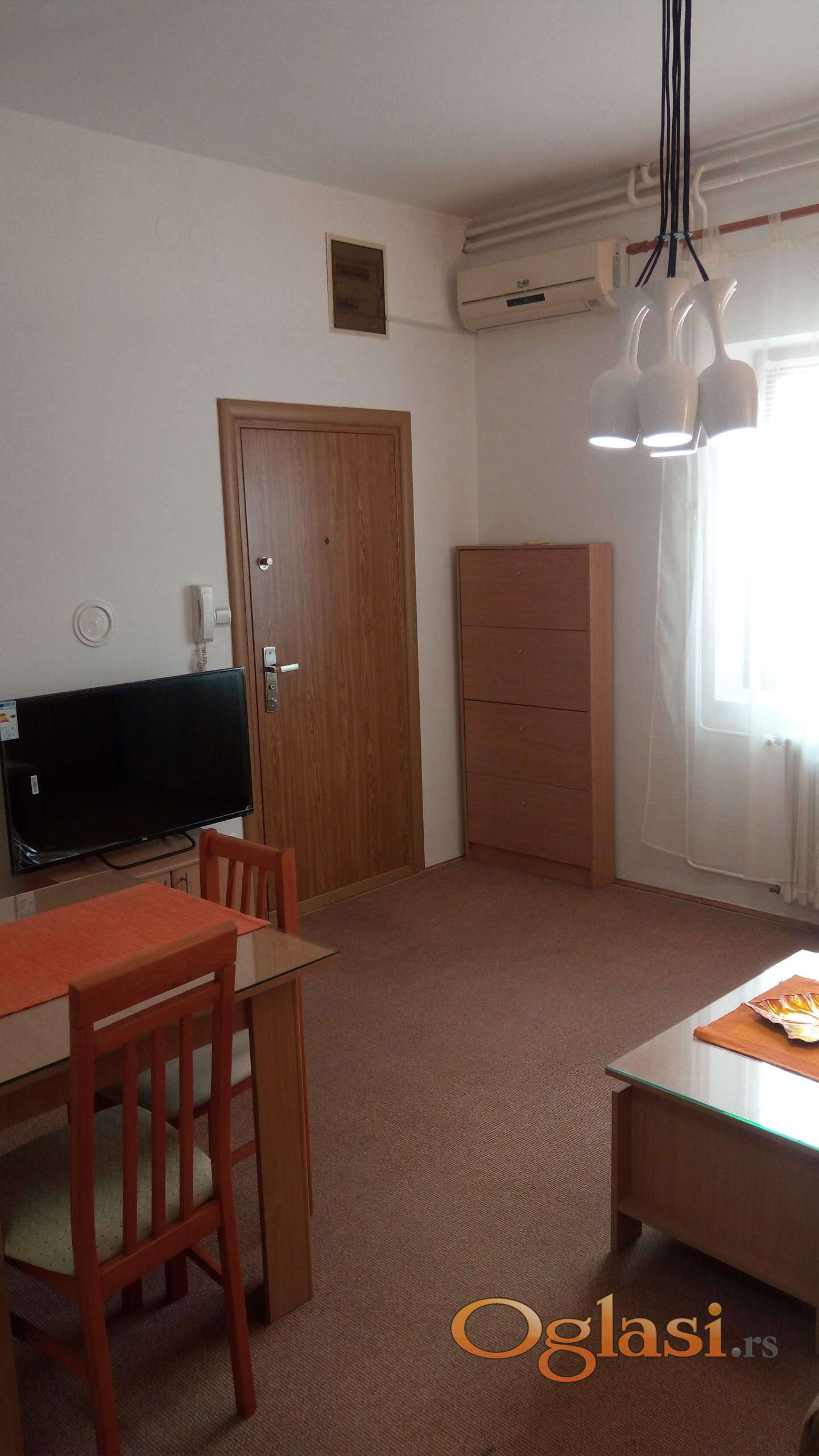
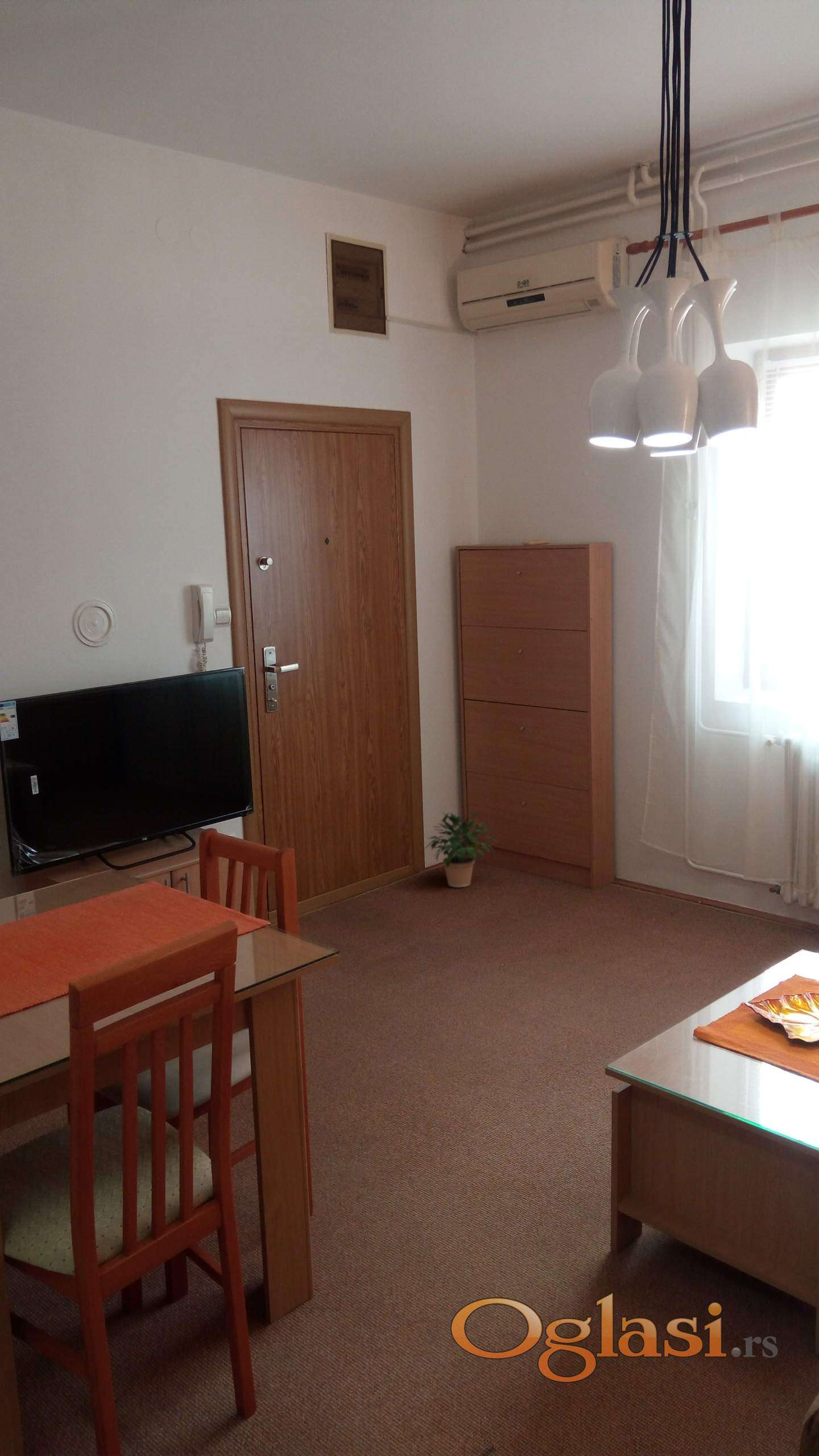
+ potted plant (462, 845)
